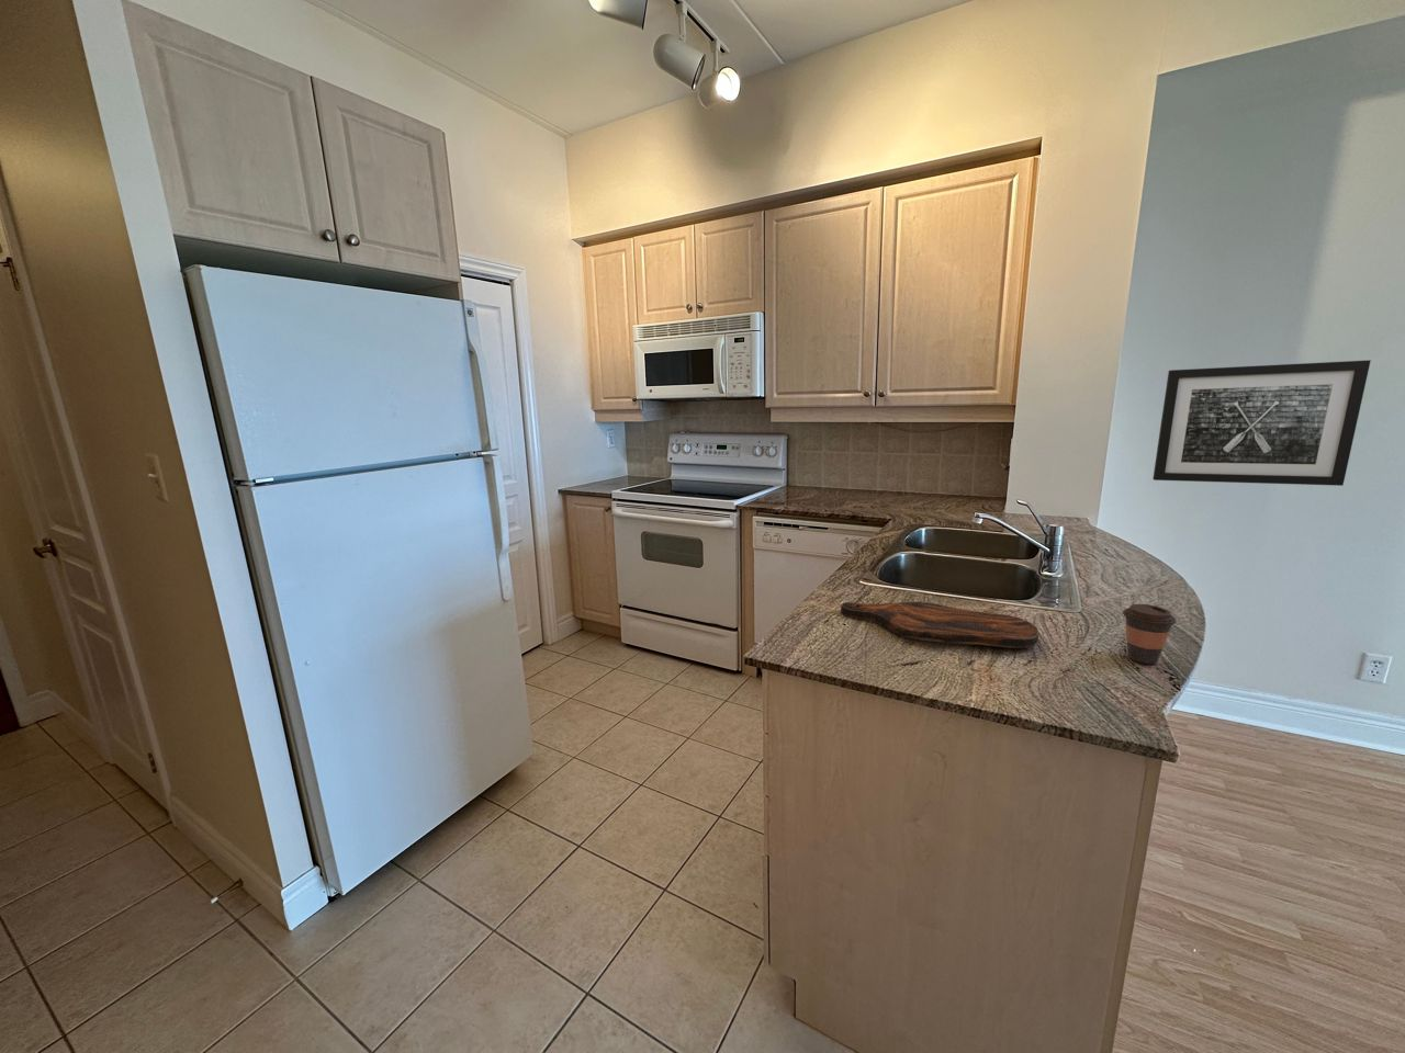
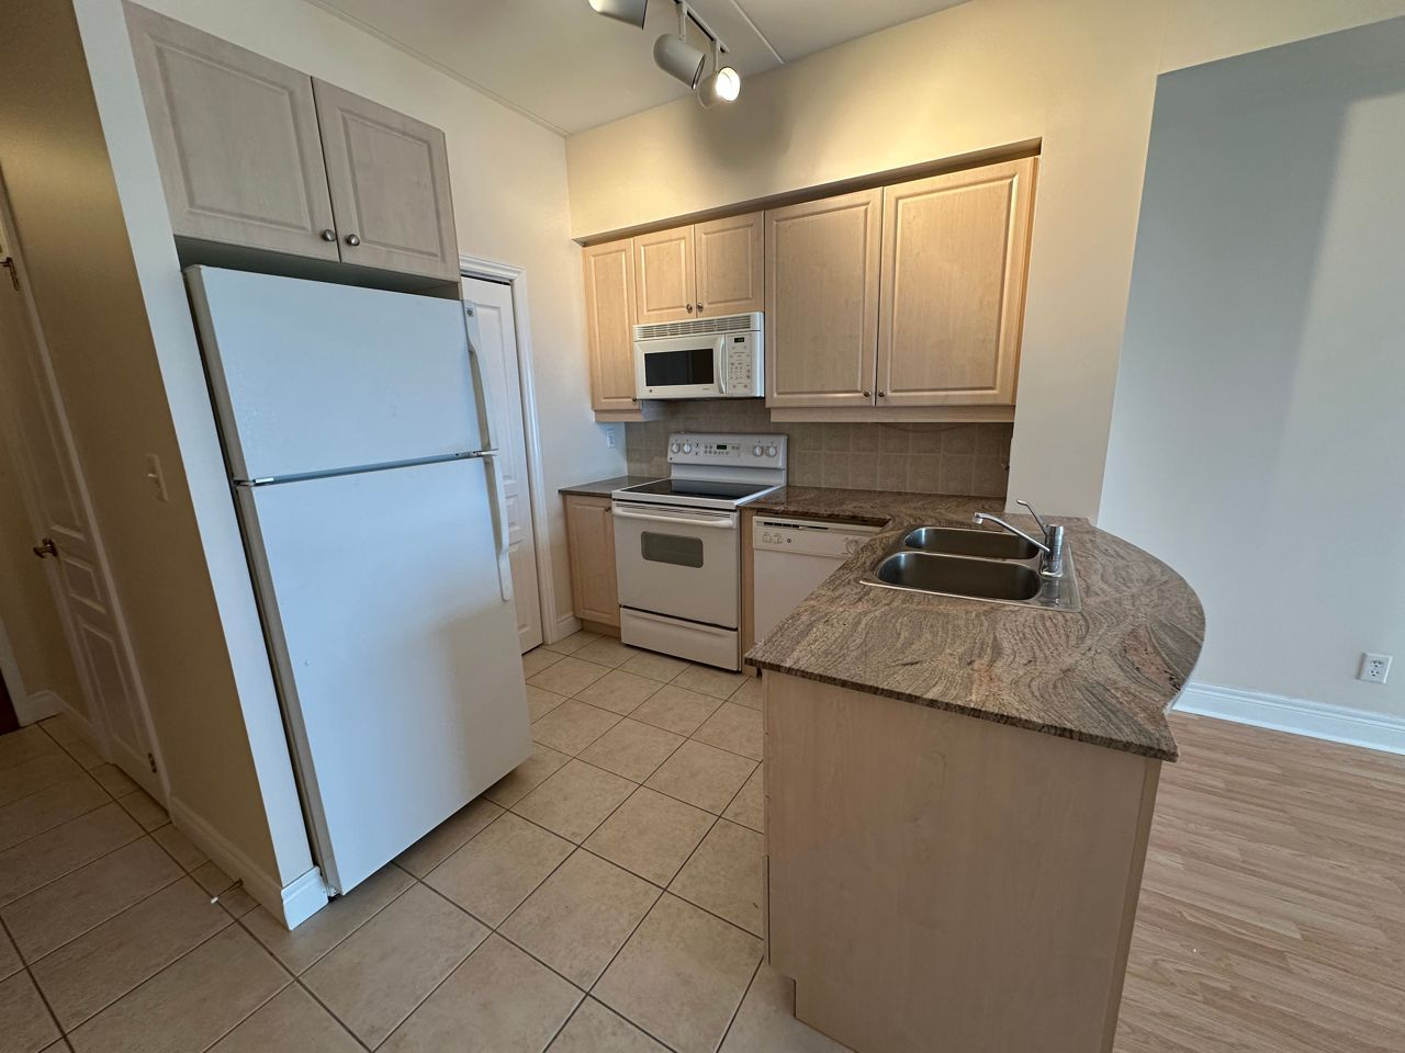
- wall art (1251, 425)
- coffee cup (1146, 634)
- cutting board (930, 622)
